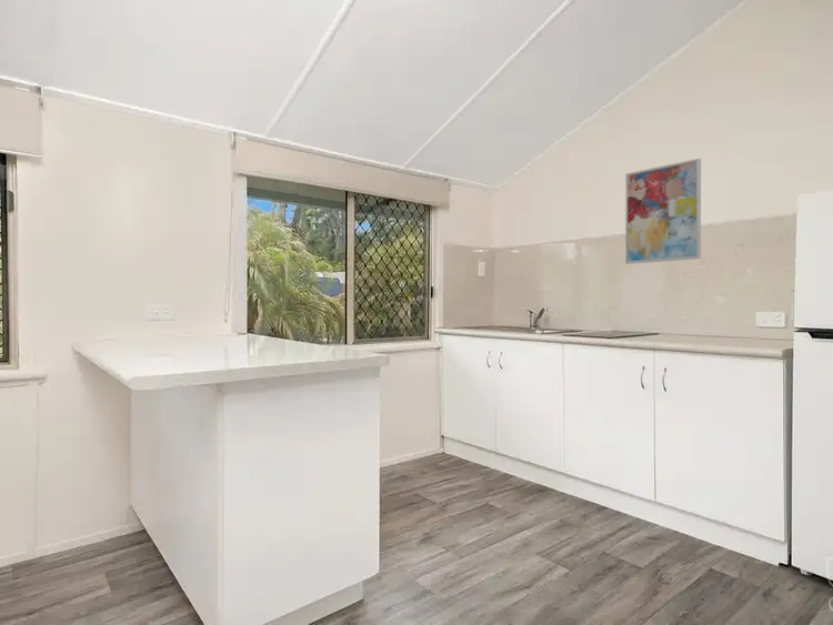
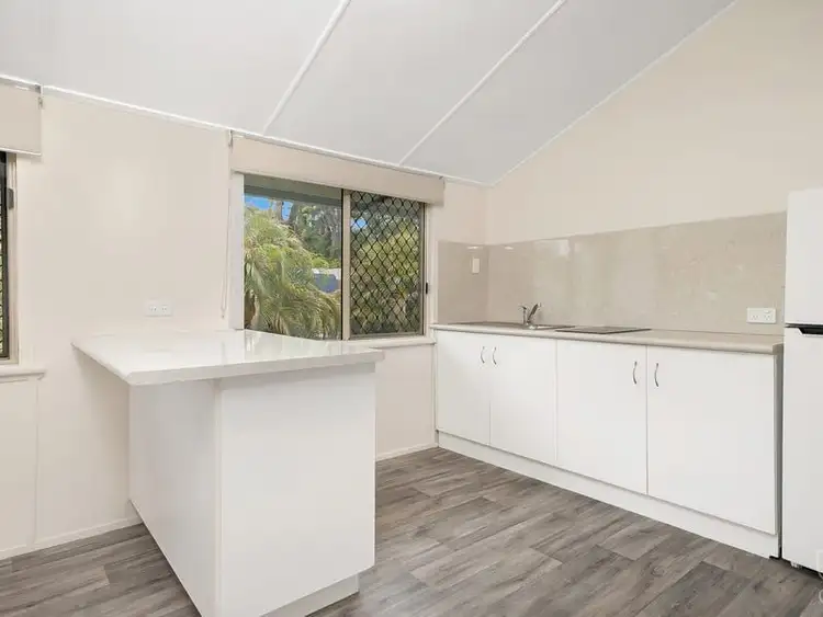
- wall art (661, 213)
